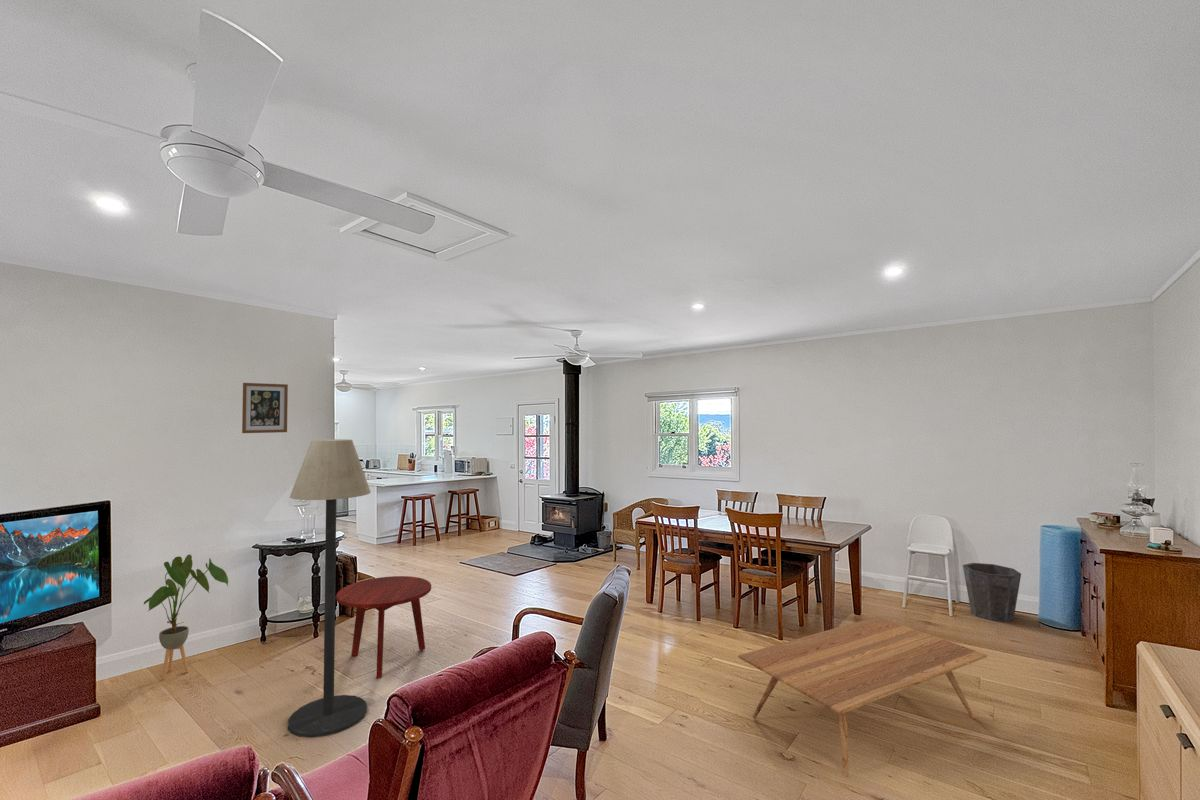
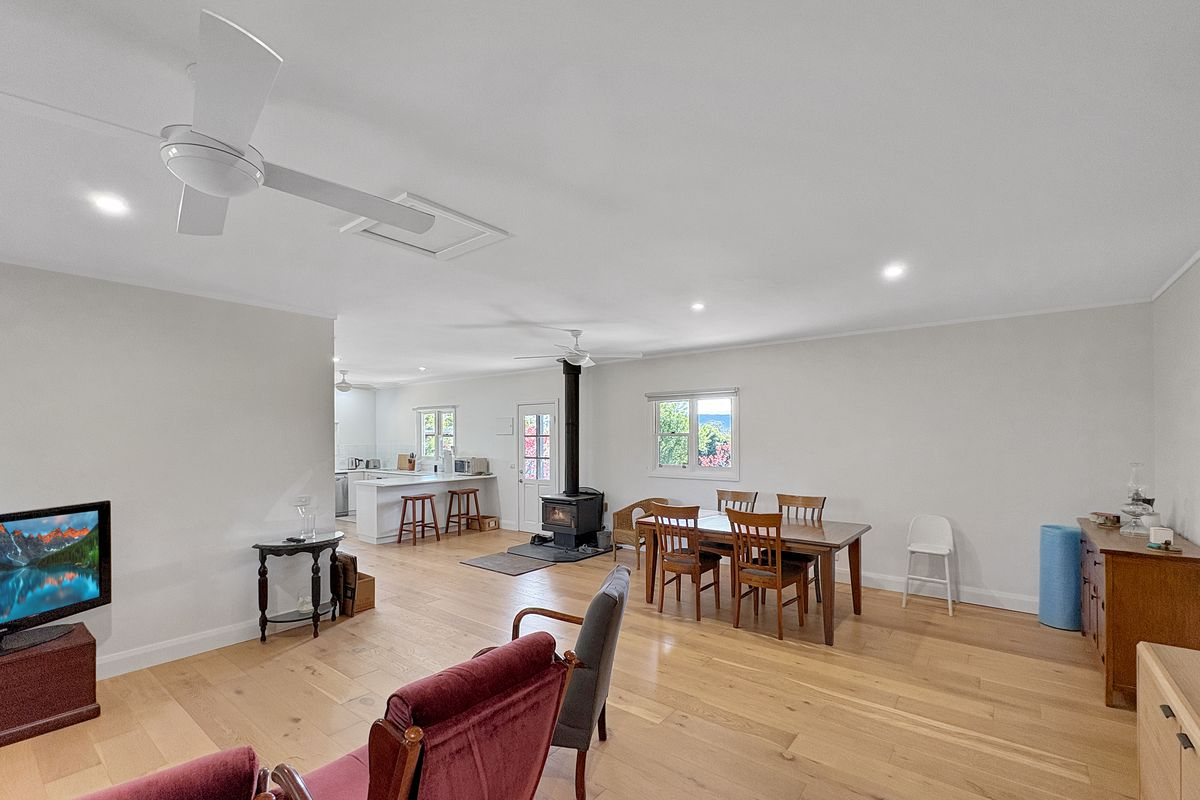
- wall art (265, 408)
- coffee table (863, 686)
- floor lamp (330, 577)
- house plant (178, 614)
- side table (383, 624)
- waste bin (991, 592)
